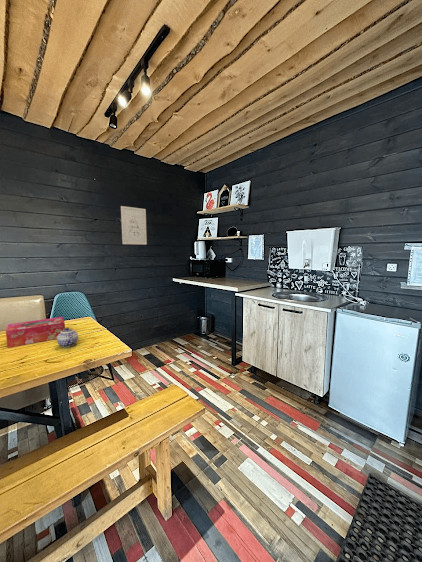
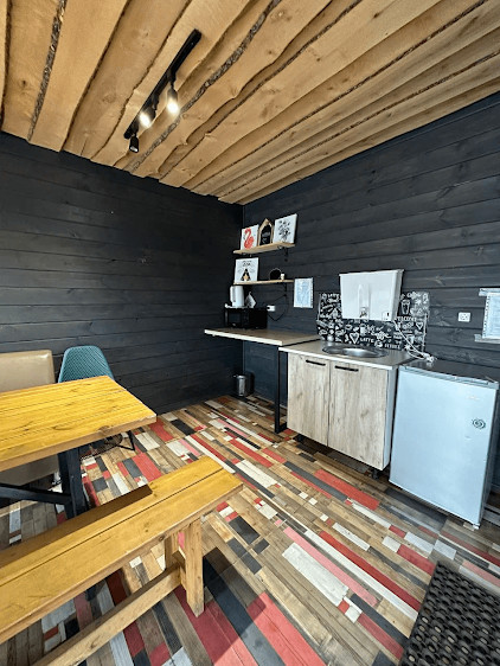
- teapot (67, 336)
- wall art (134, 226)
- tissue box (37, 330)
